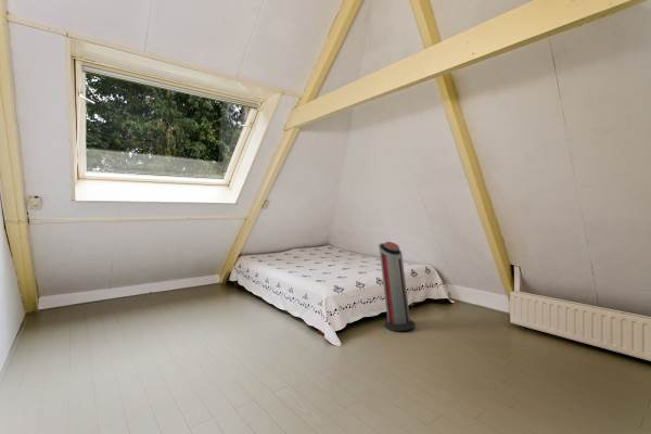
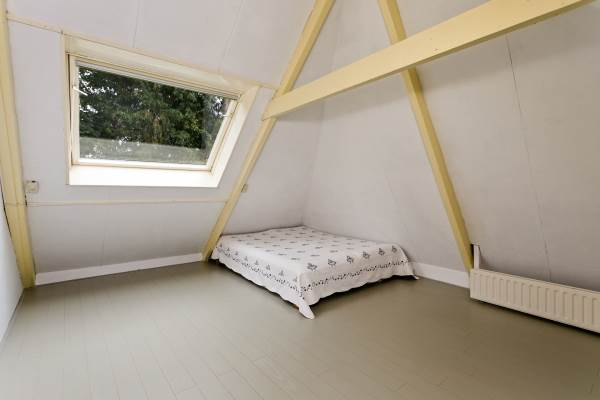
- air purifier (394, 283)
